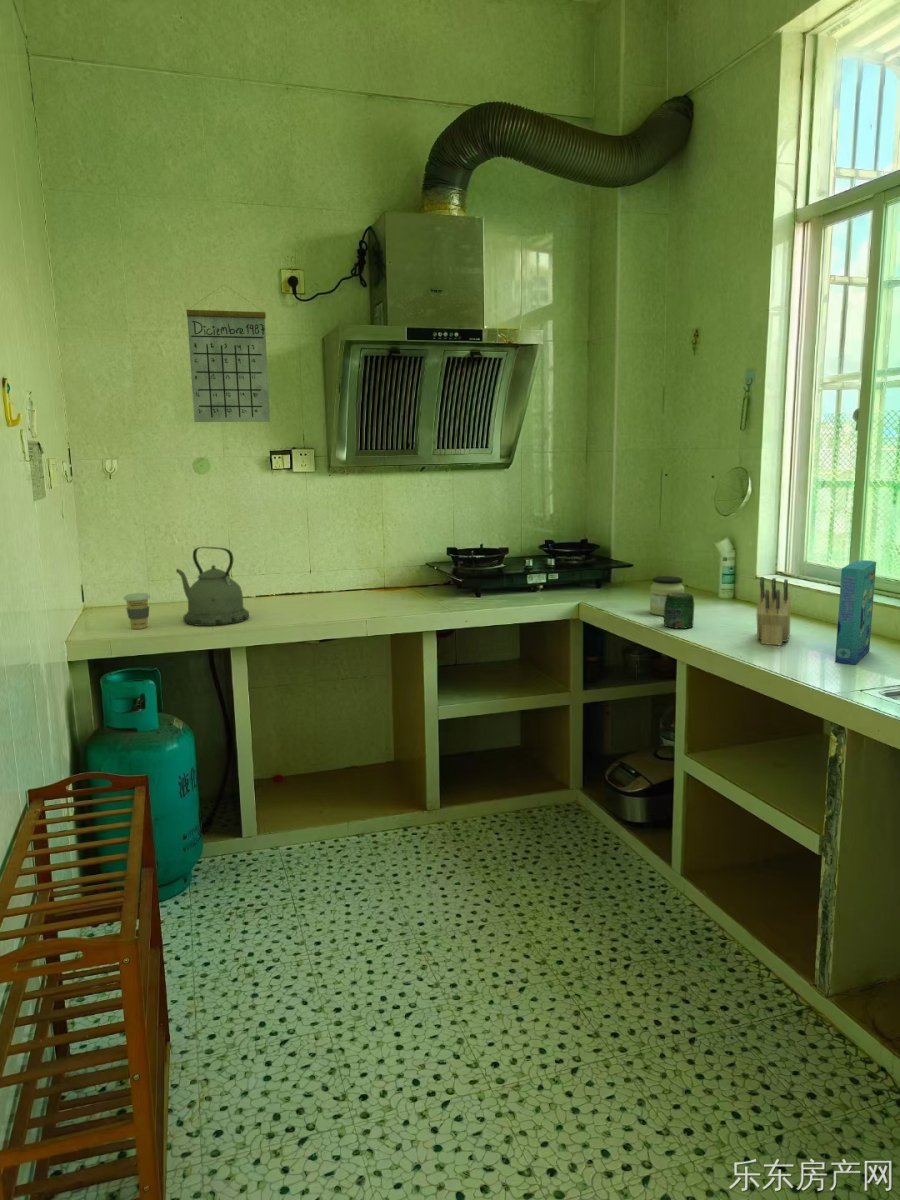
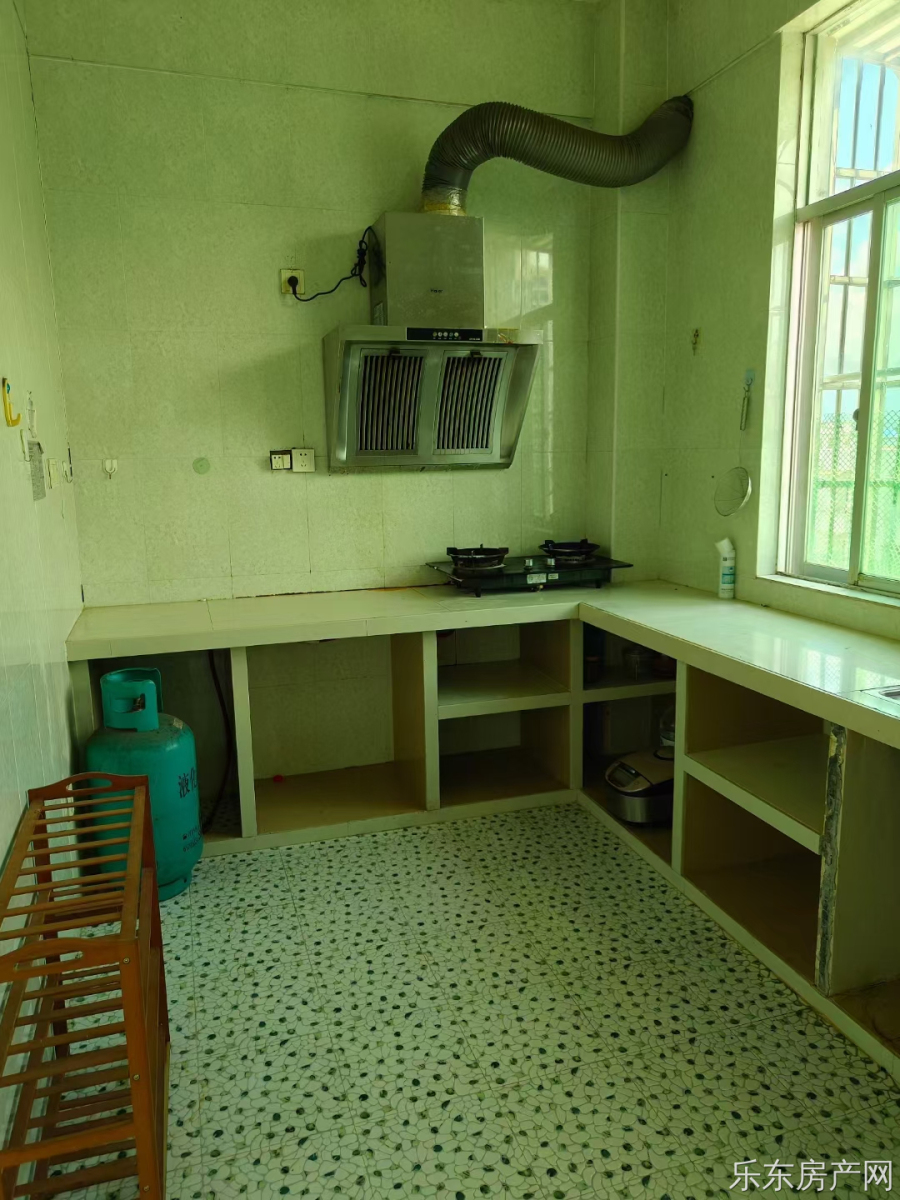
- calendar (228, 353)
- cereal box (856, 610)
- jar (679, 610)
- kettle (210, 583)
- coffee cup (138, 611)
- jar (666, 595)
- knife block (774, 606)
